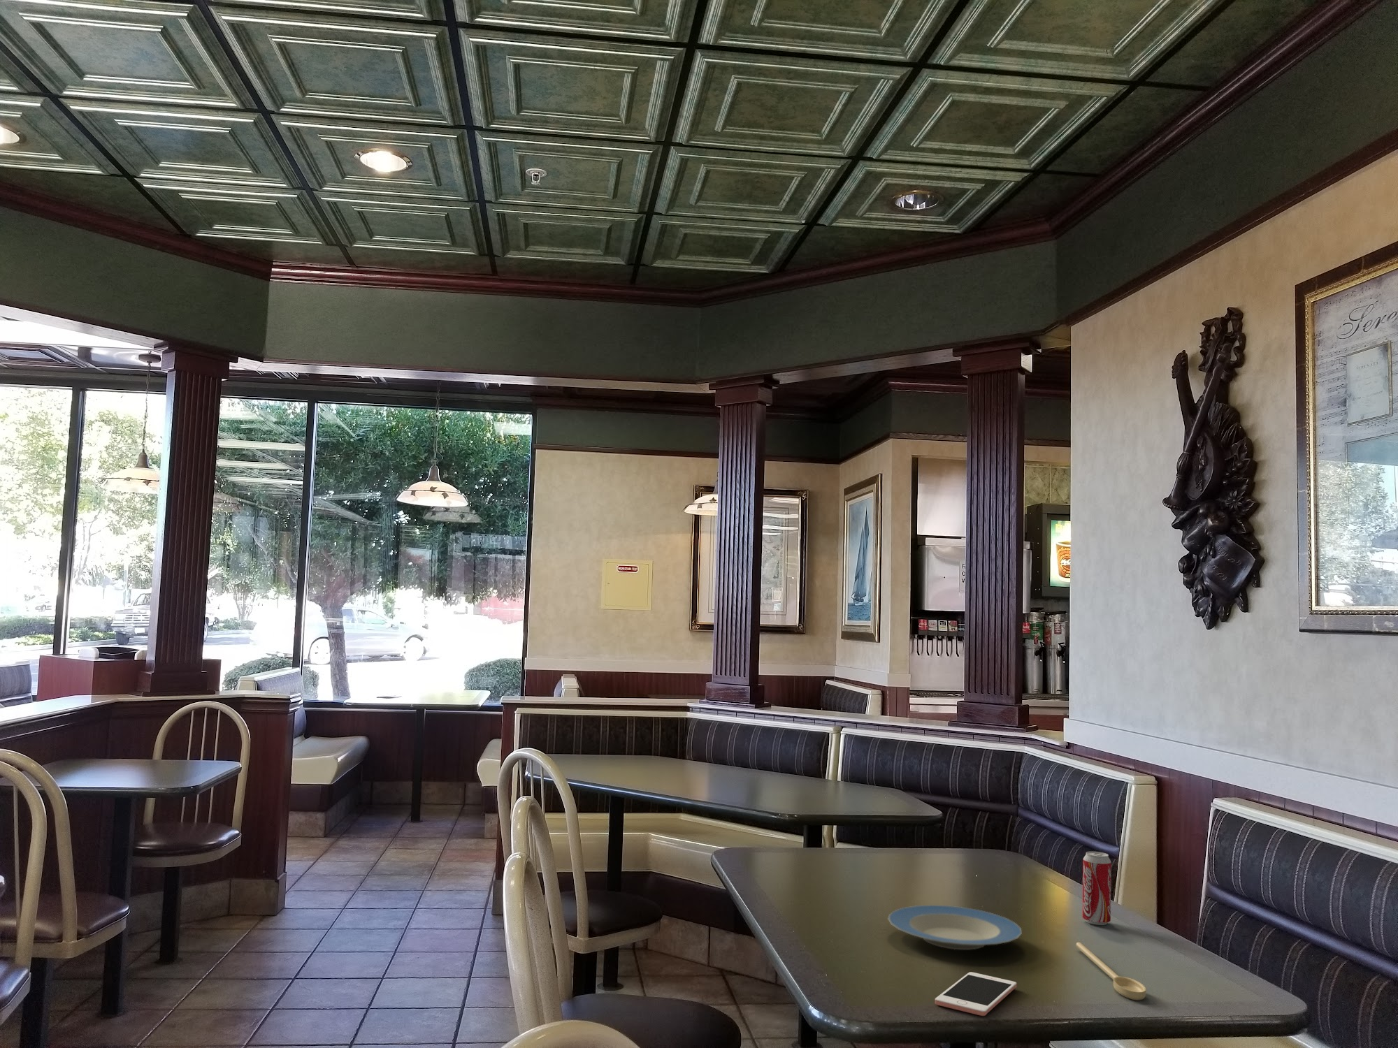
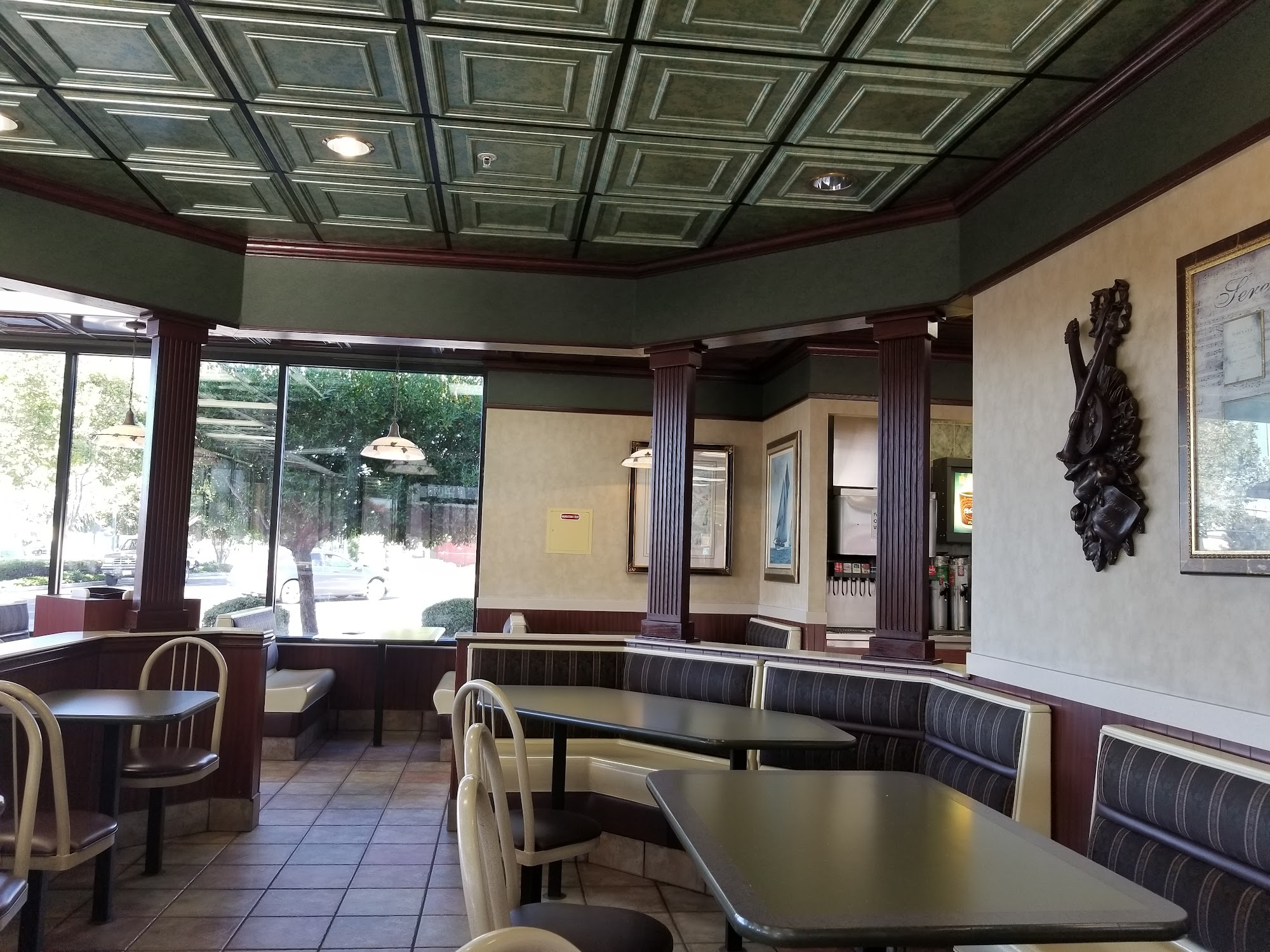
- spoon (1106, 969)
- beverage can (1096, 887)
- cell phone (976, 993)
- plate (953, 931)
